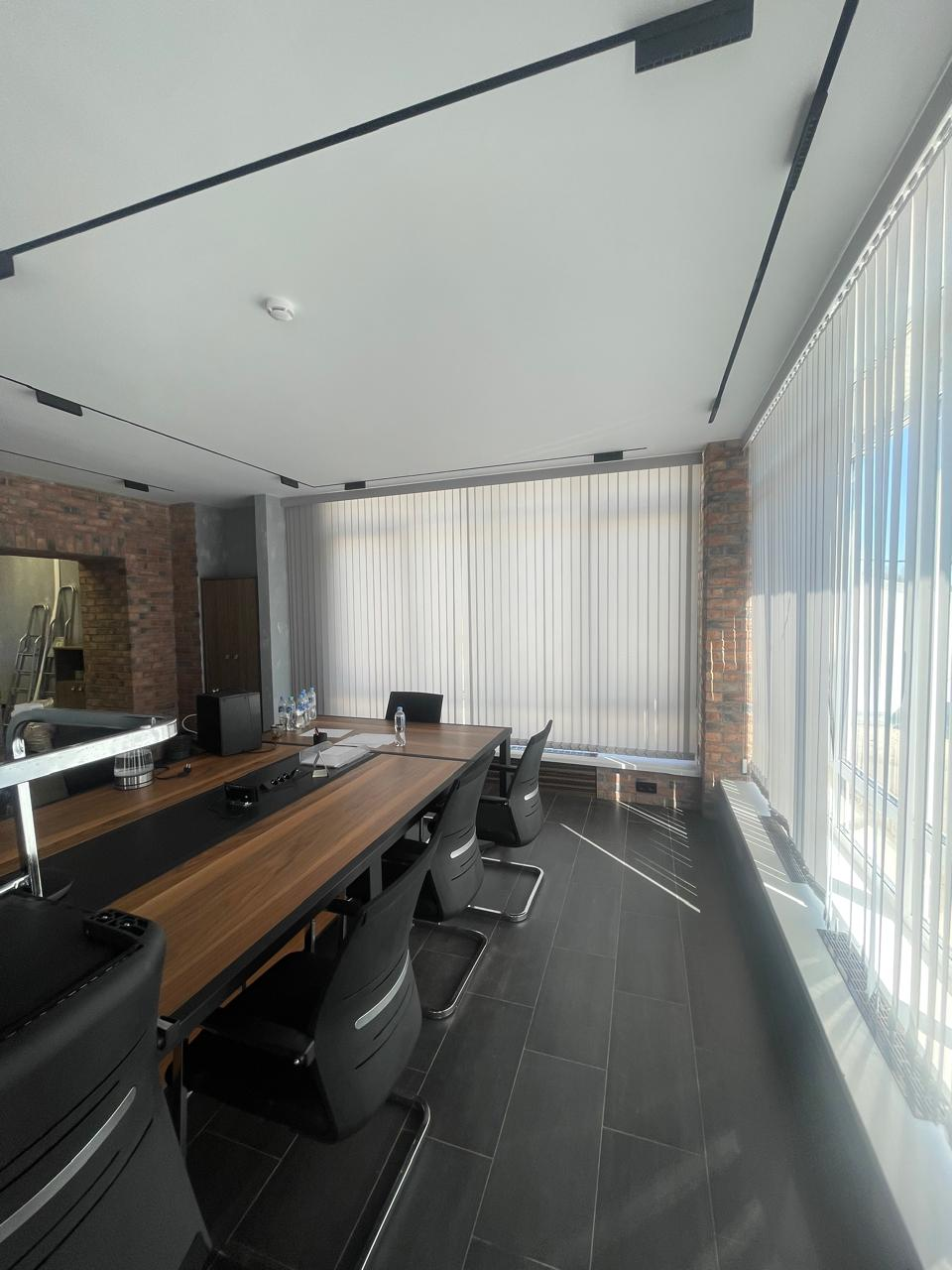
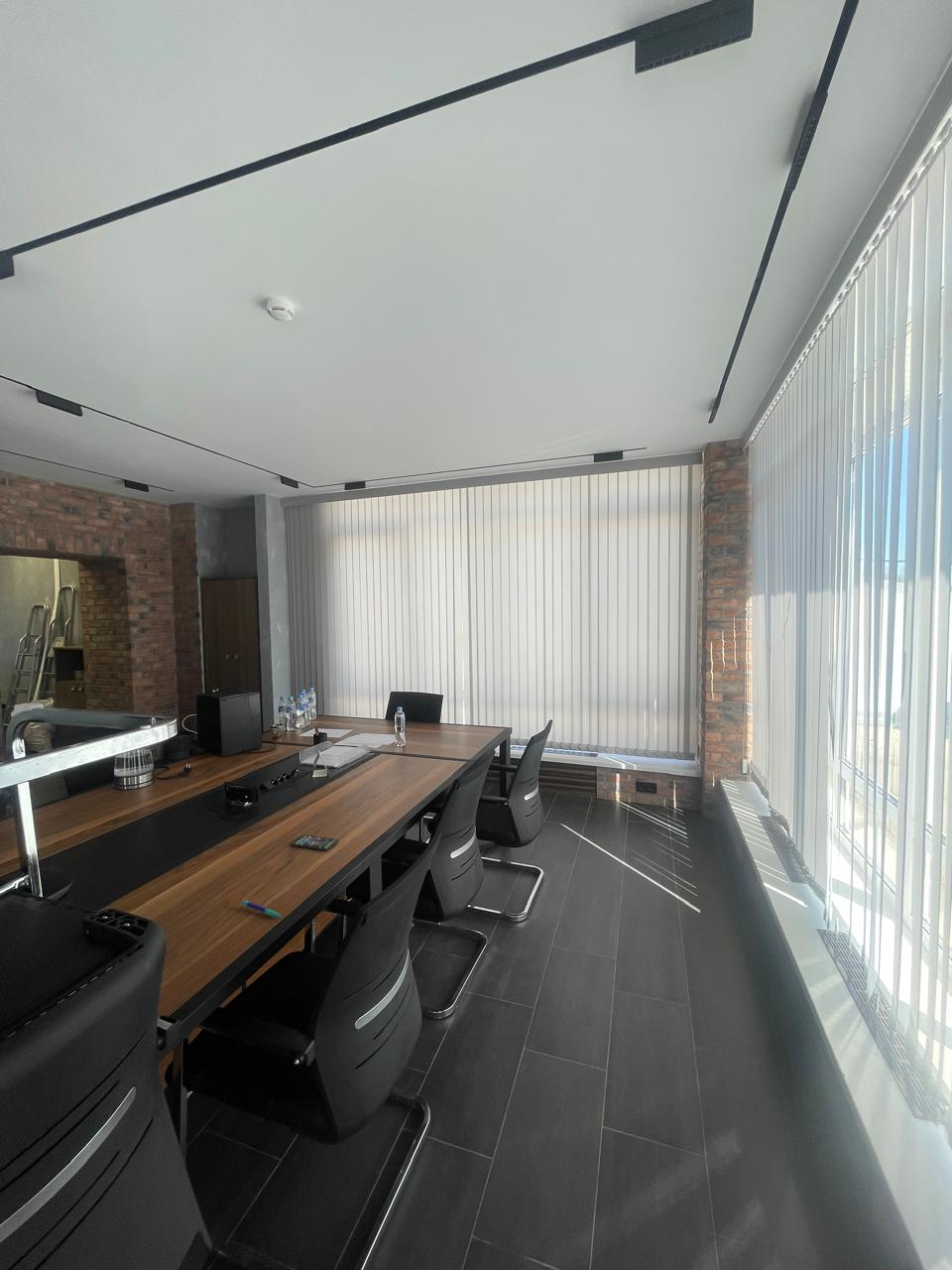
+ pen (261, 909)
+ smartphone (314, 842)
